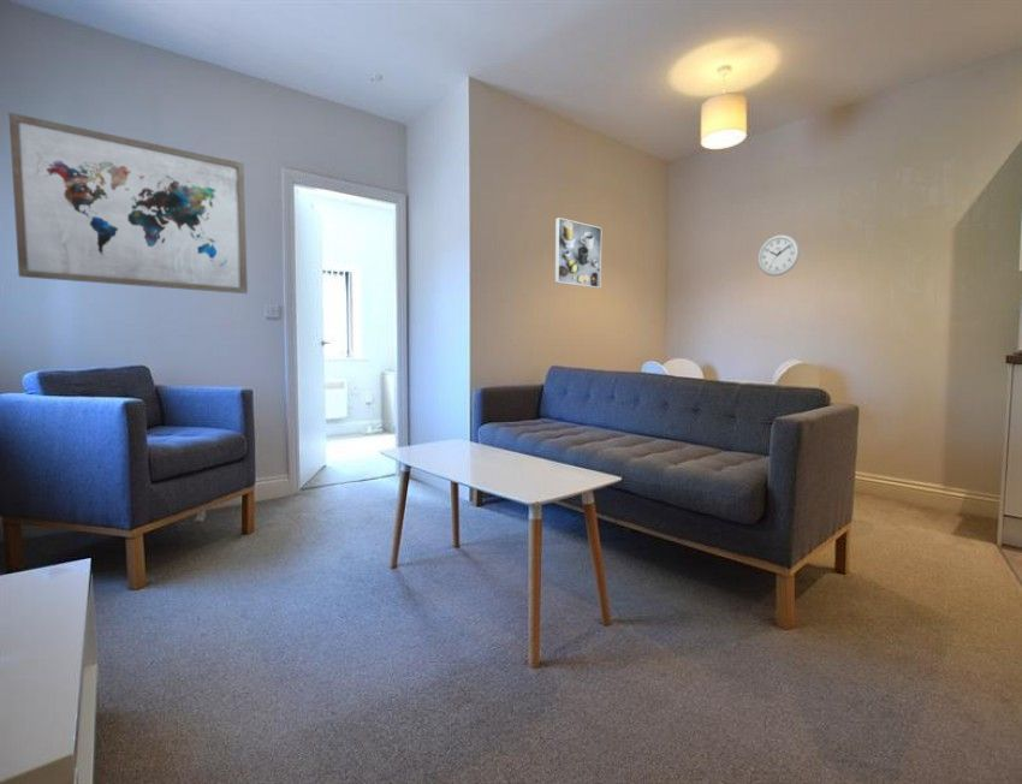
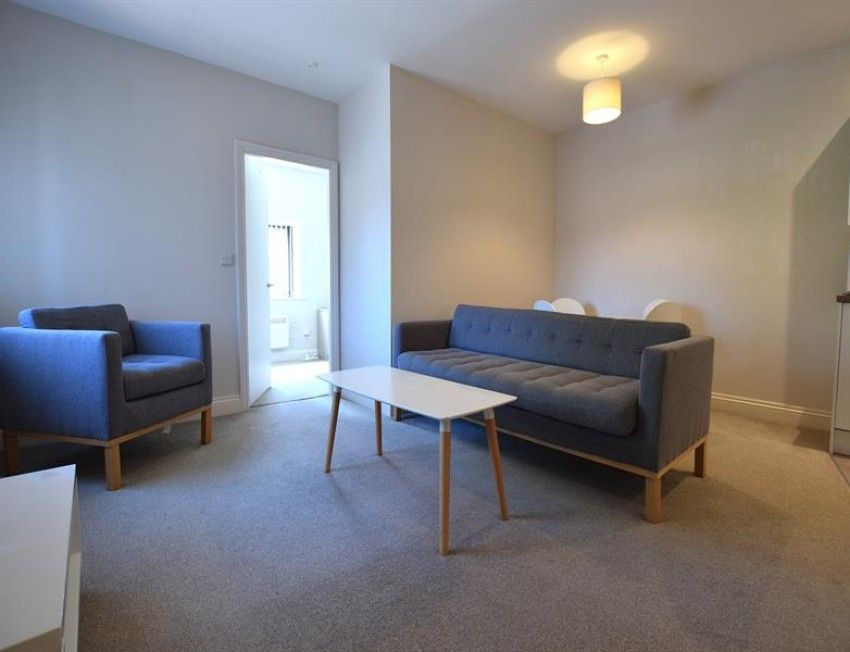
- wall clock (777, 255)
- wall art (142, 214)
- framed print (578, 254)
